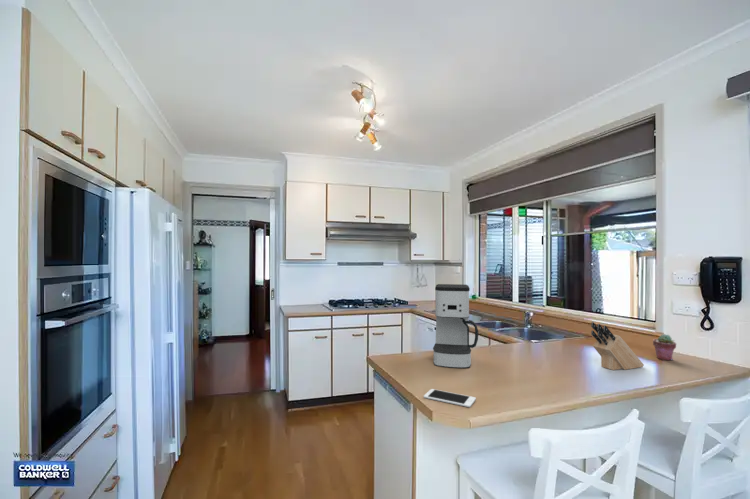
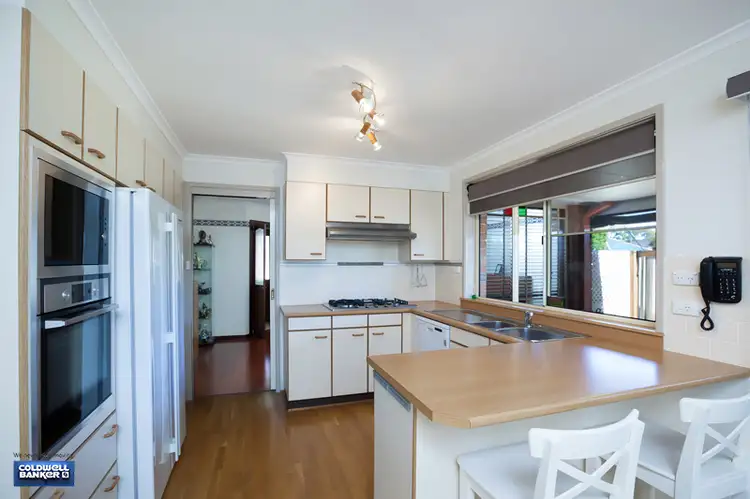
- knife block (615, 344)
- cell phone (449, 397)
- potted succulent (664, 346)
- coffee maker (455, 323)
